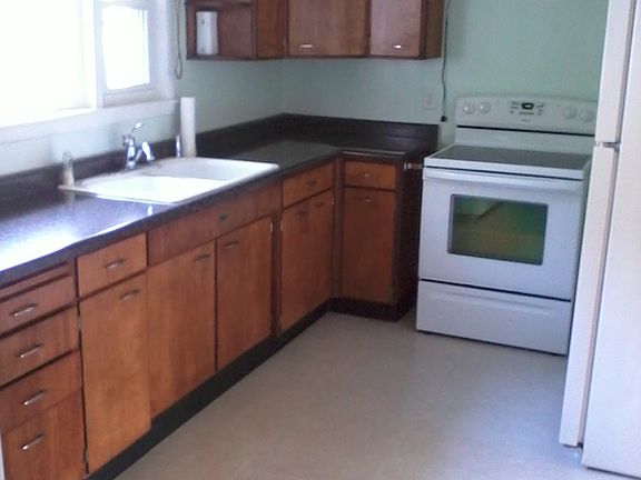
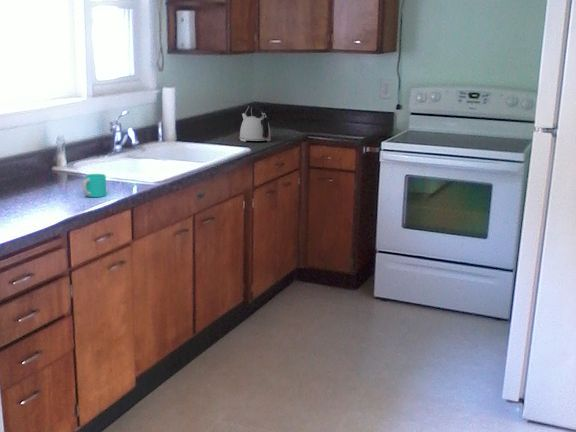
+ kettle (254, 121)
+ cup (93, 186)
